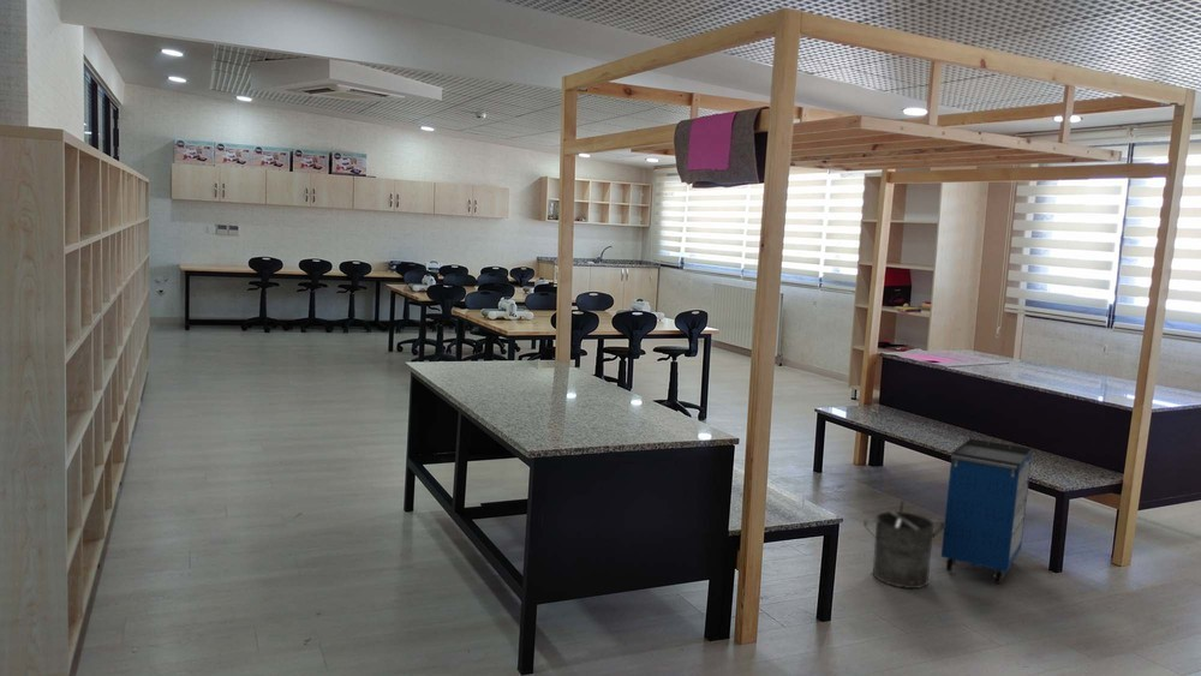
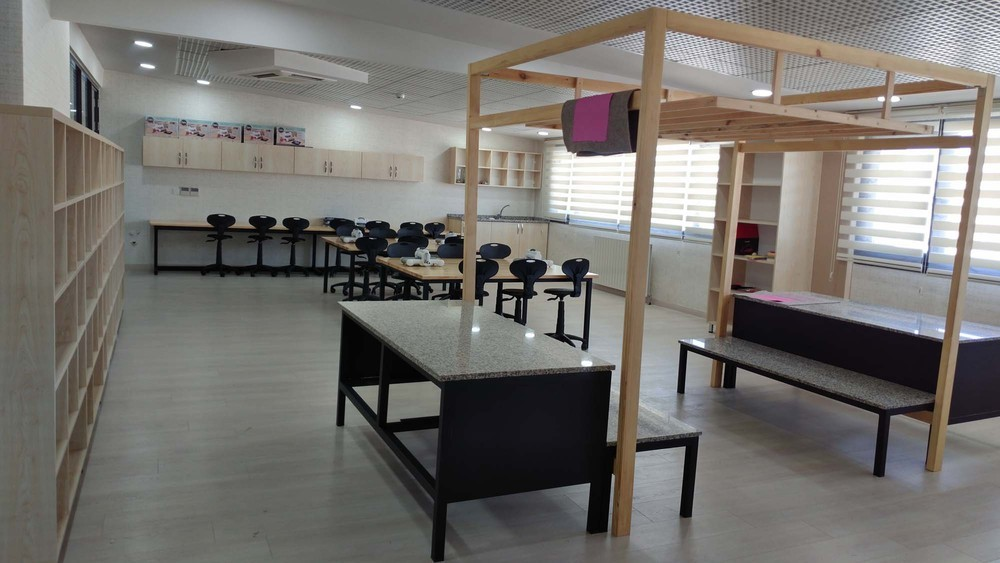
- bucket (902, 540)
- cabinet (985, 509)
